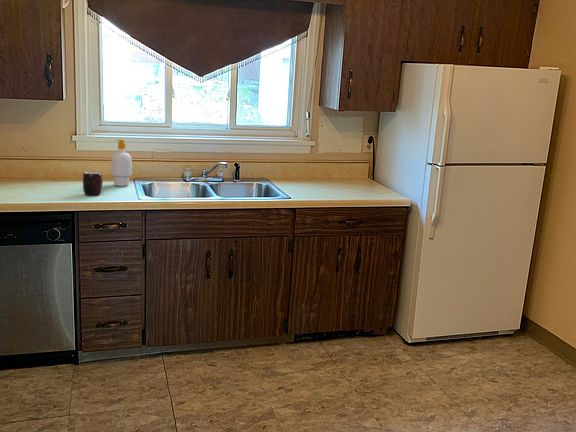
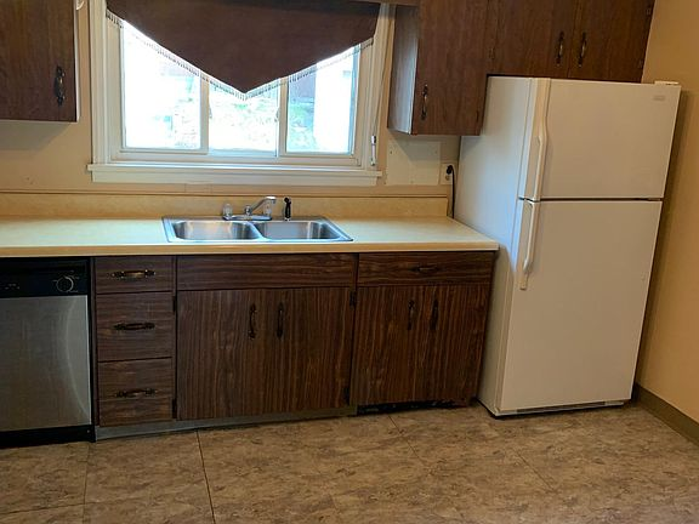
- mug (94, 183)
- soap bottle (121, 162)
